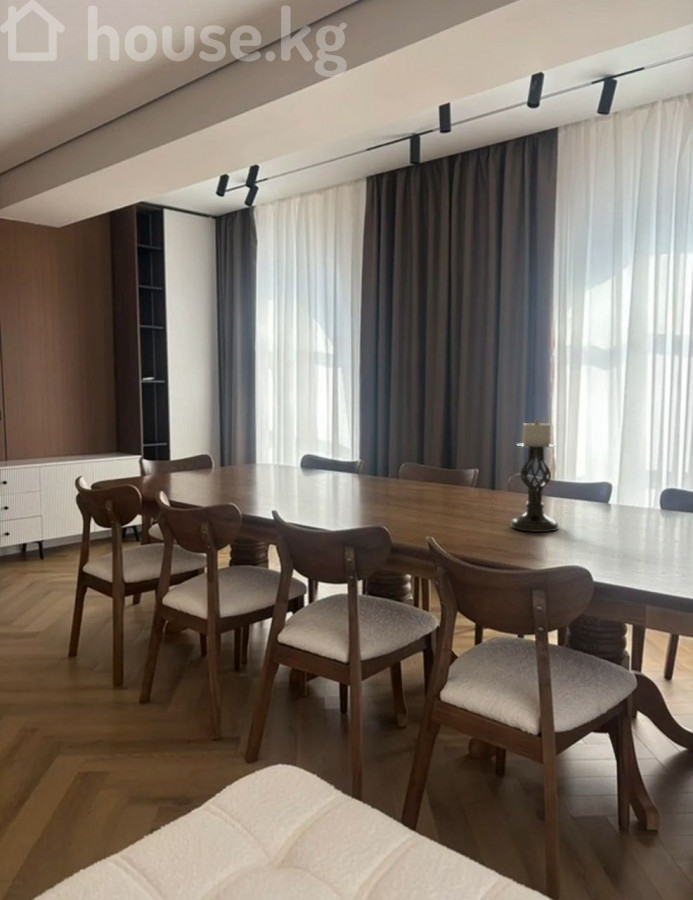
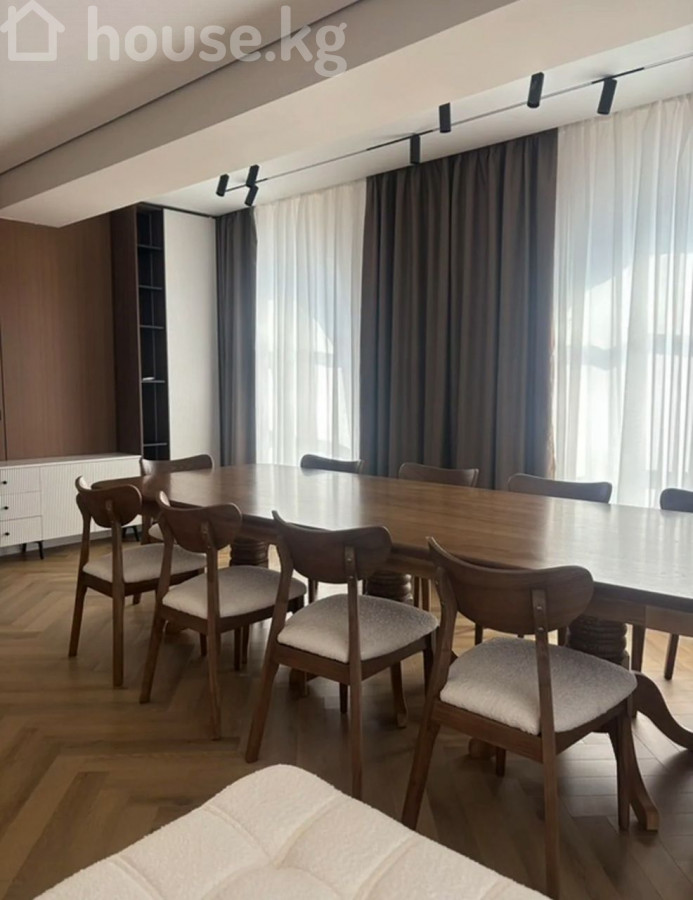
- candle holder (535, 473)
